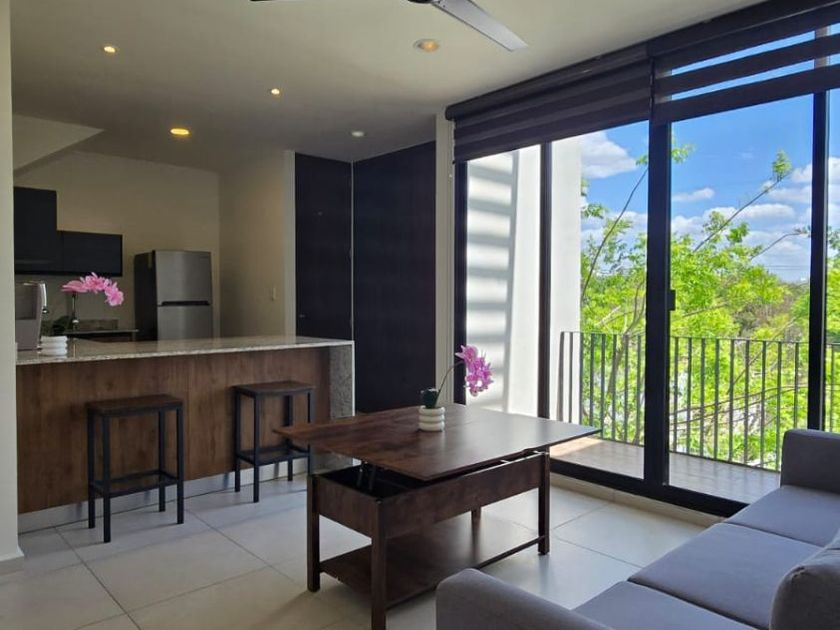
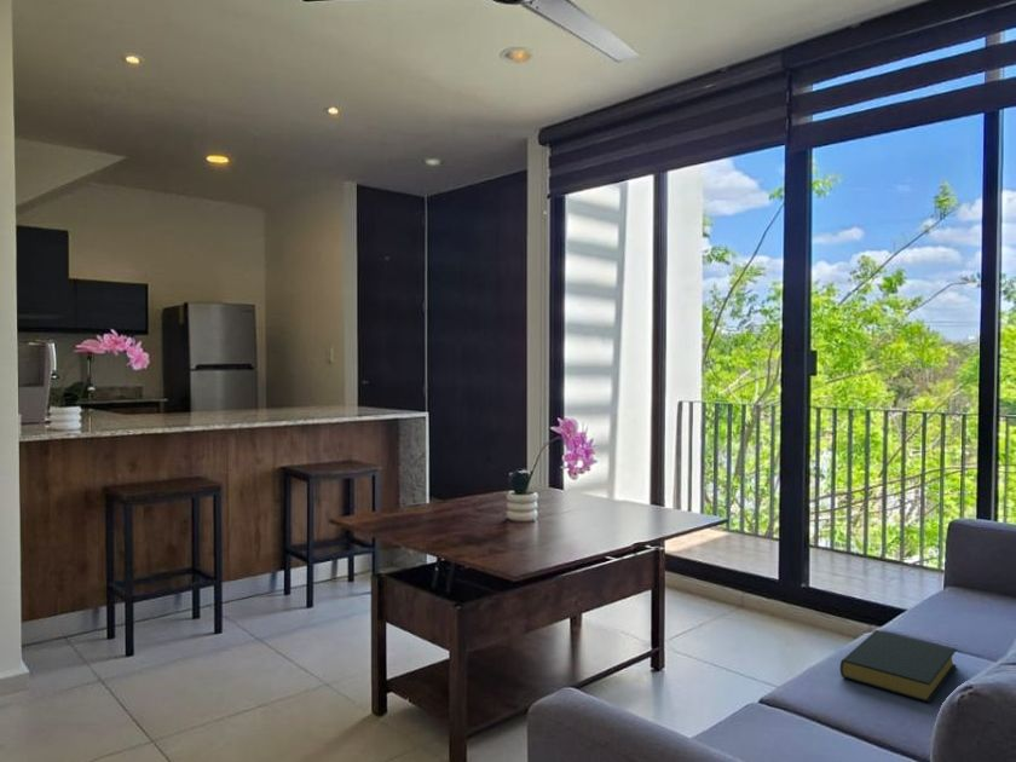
+ hardback book (899, 662)
